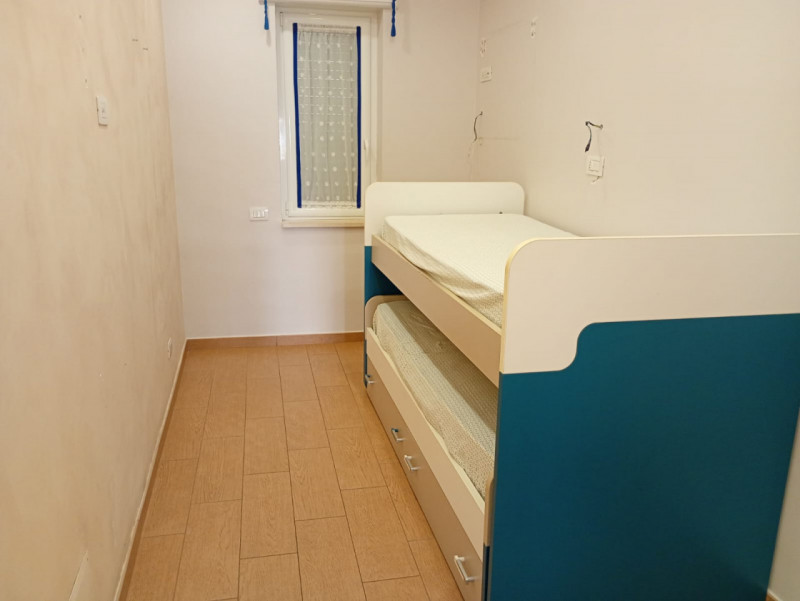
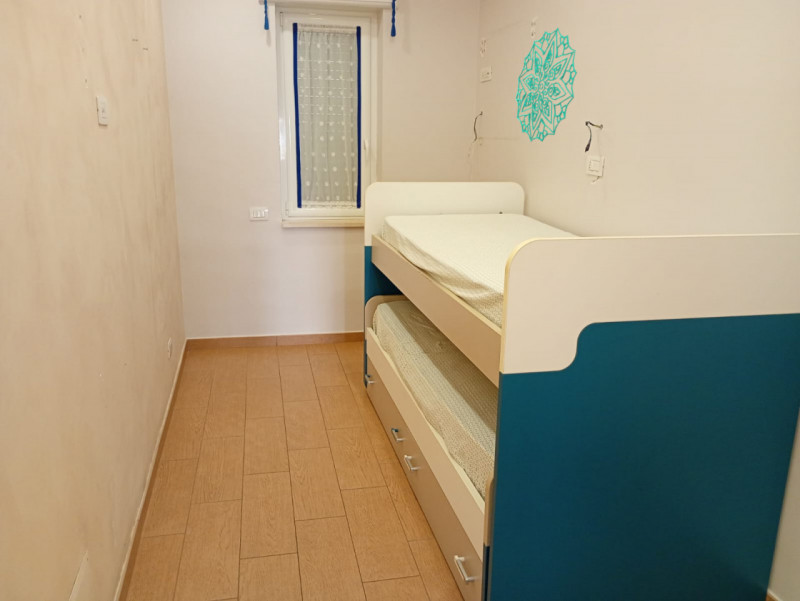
+ wall decoration (544, 86)
